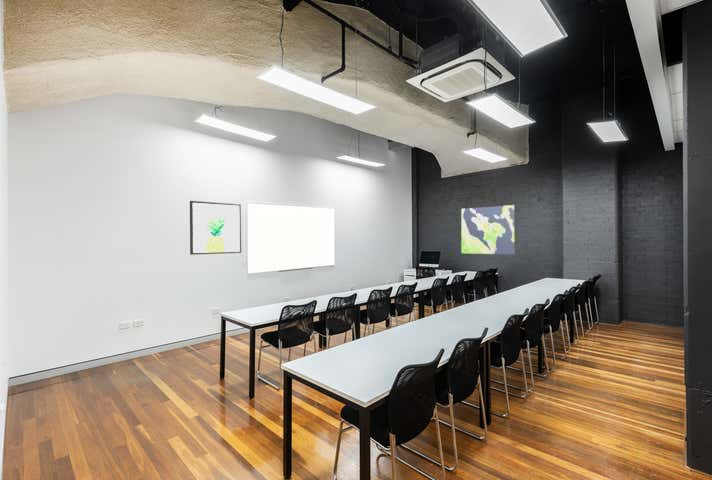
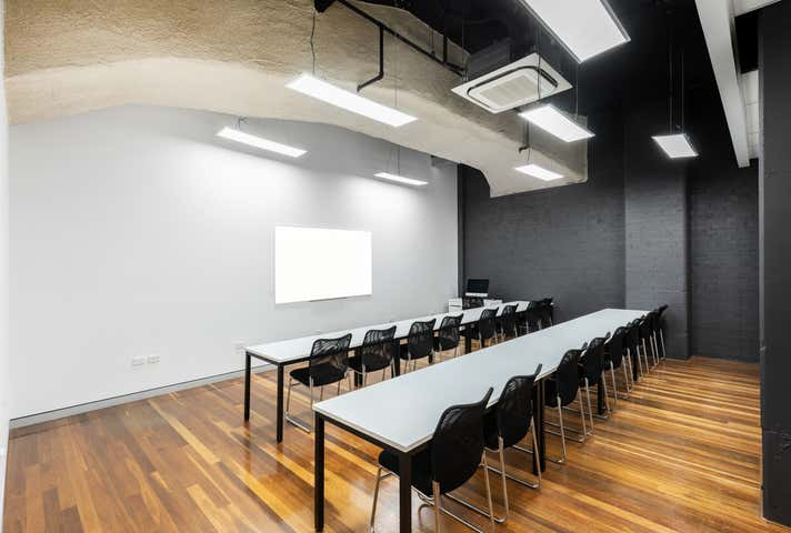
- world map (486, 230)
- wall art (216, 228)
